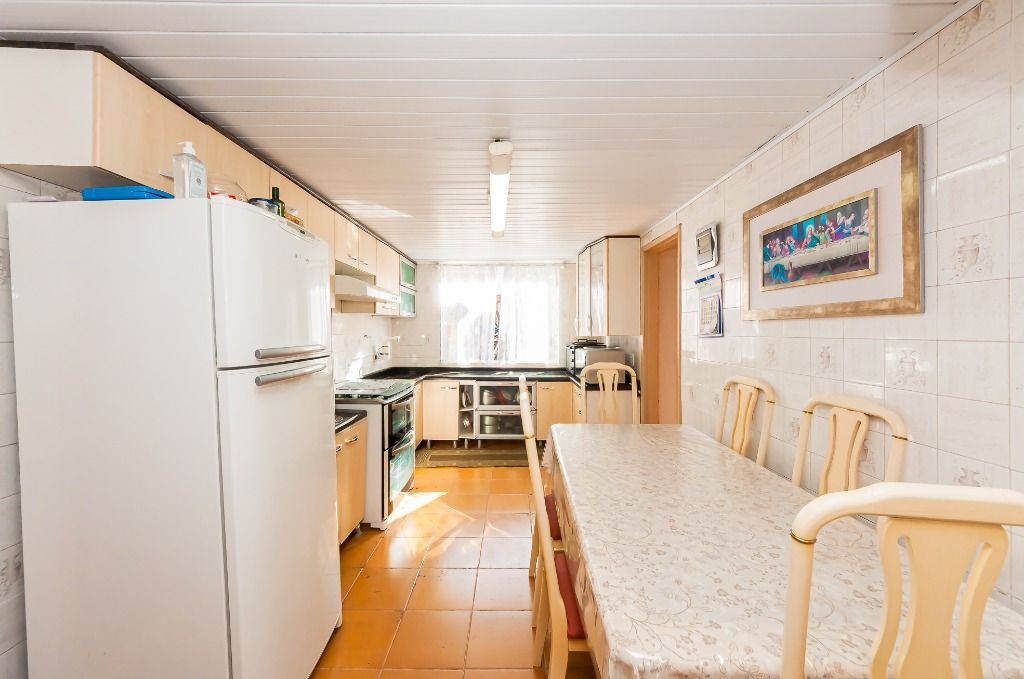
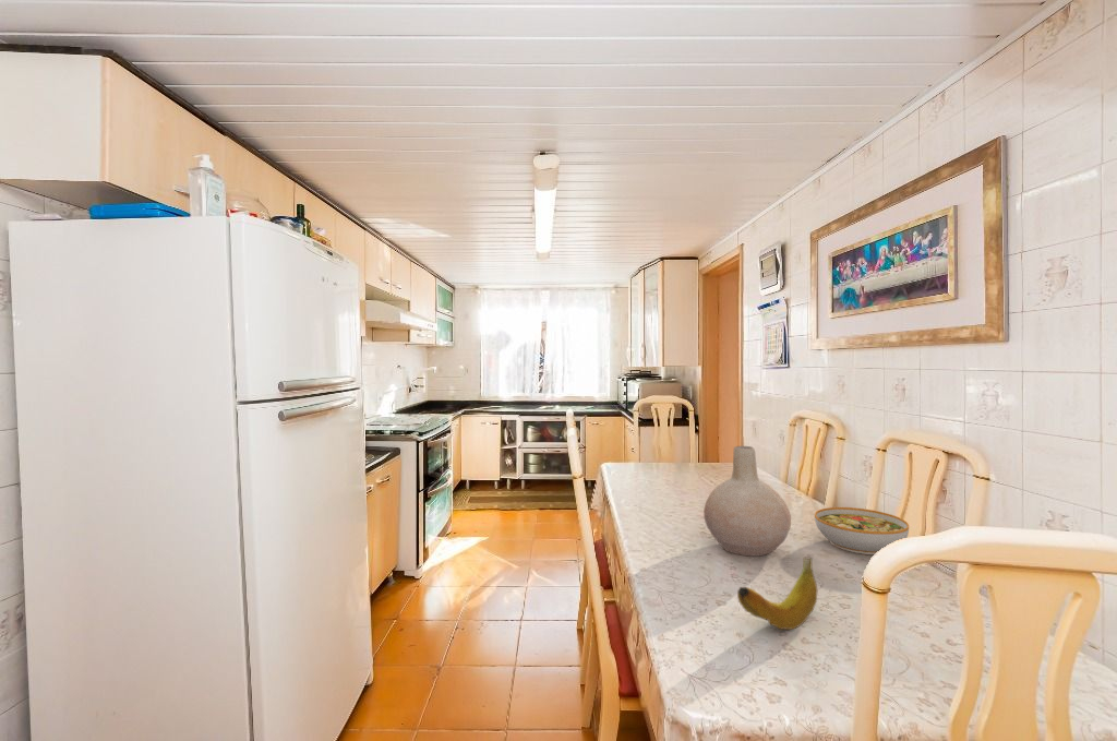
+ vase (746, 497)
+ fruit (783, 600)
+ bowl (860, 531)
